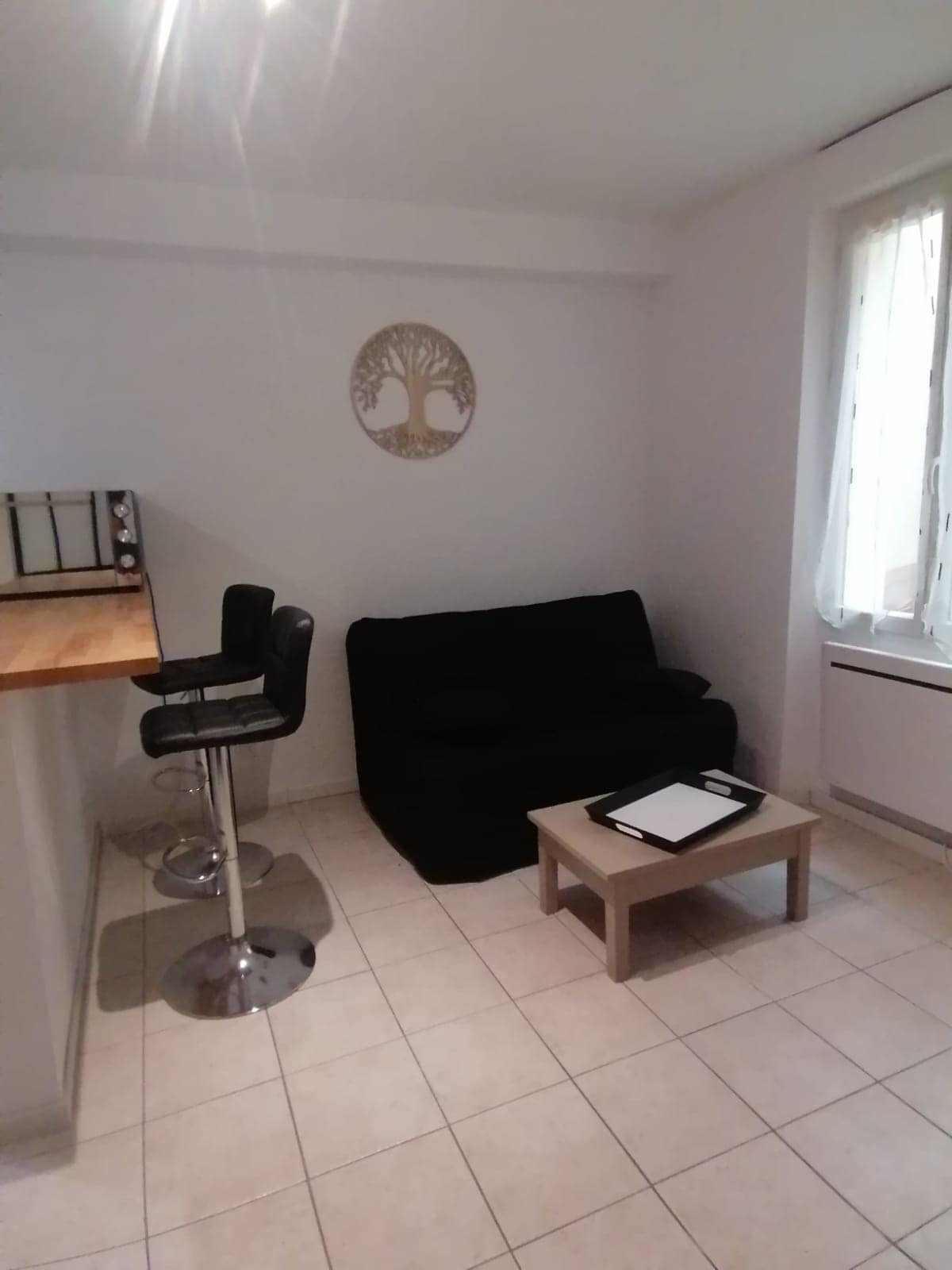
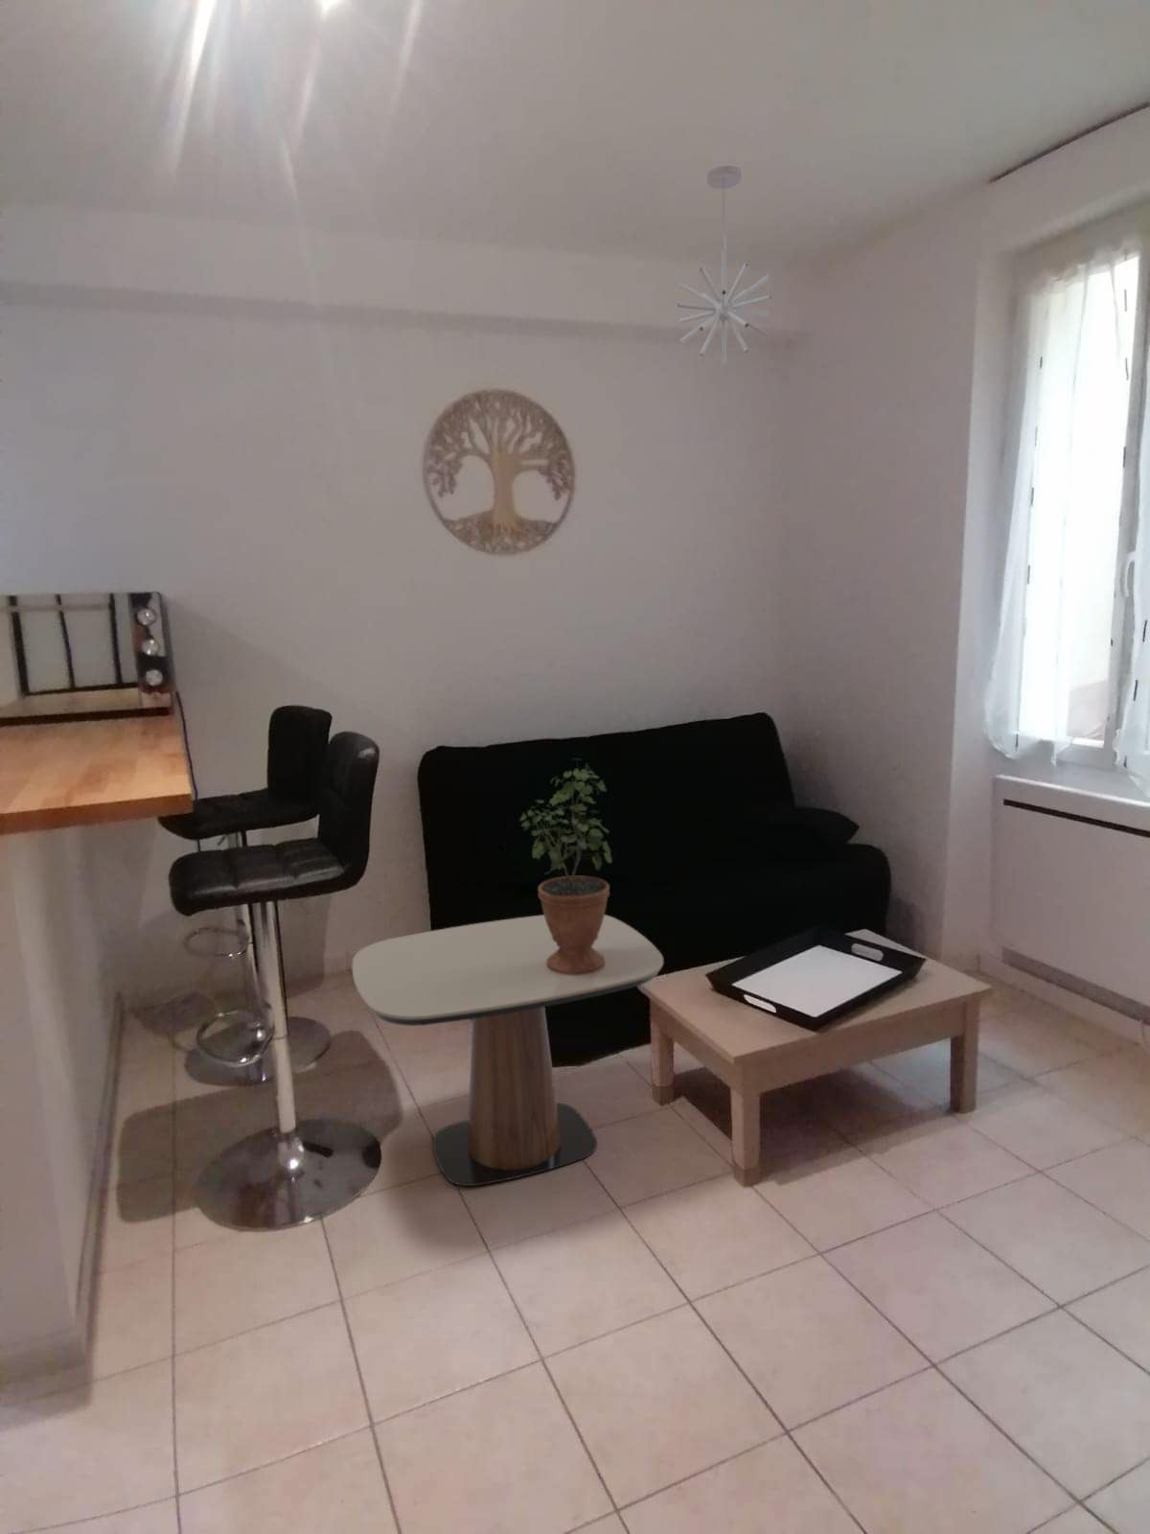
+ side table (510, 1051)
+ pendant light (724, 267)
+ potted plant (567, 858)
